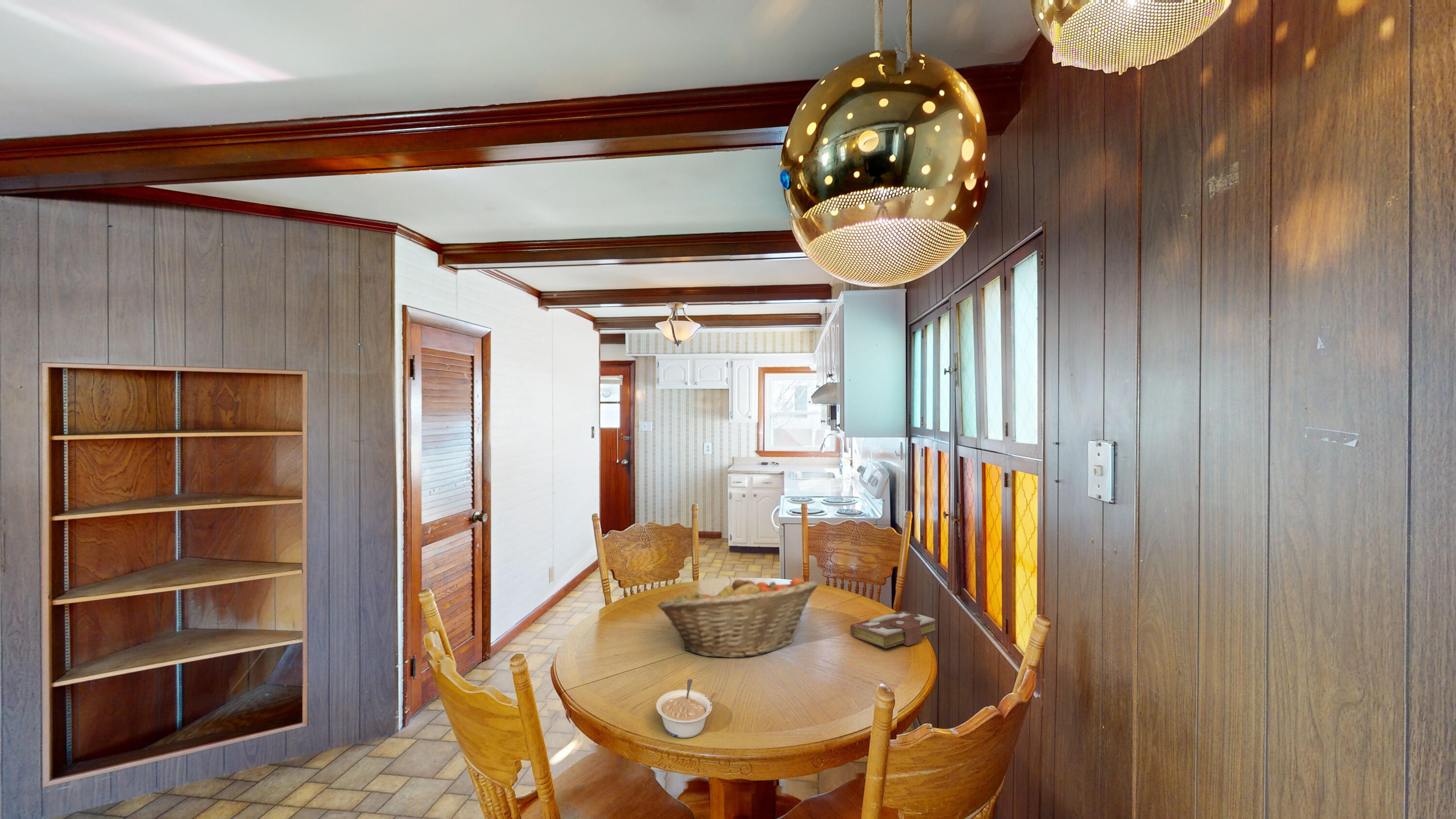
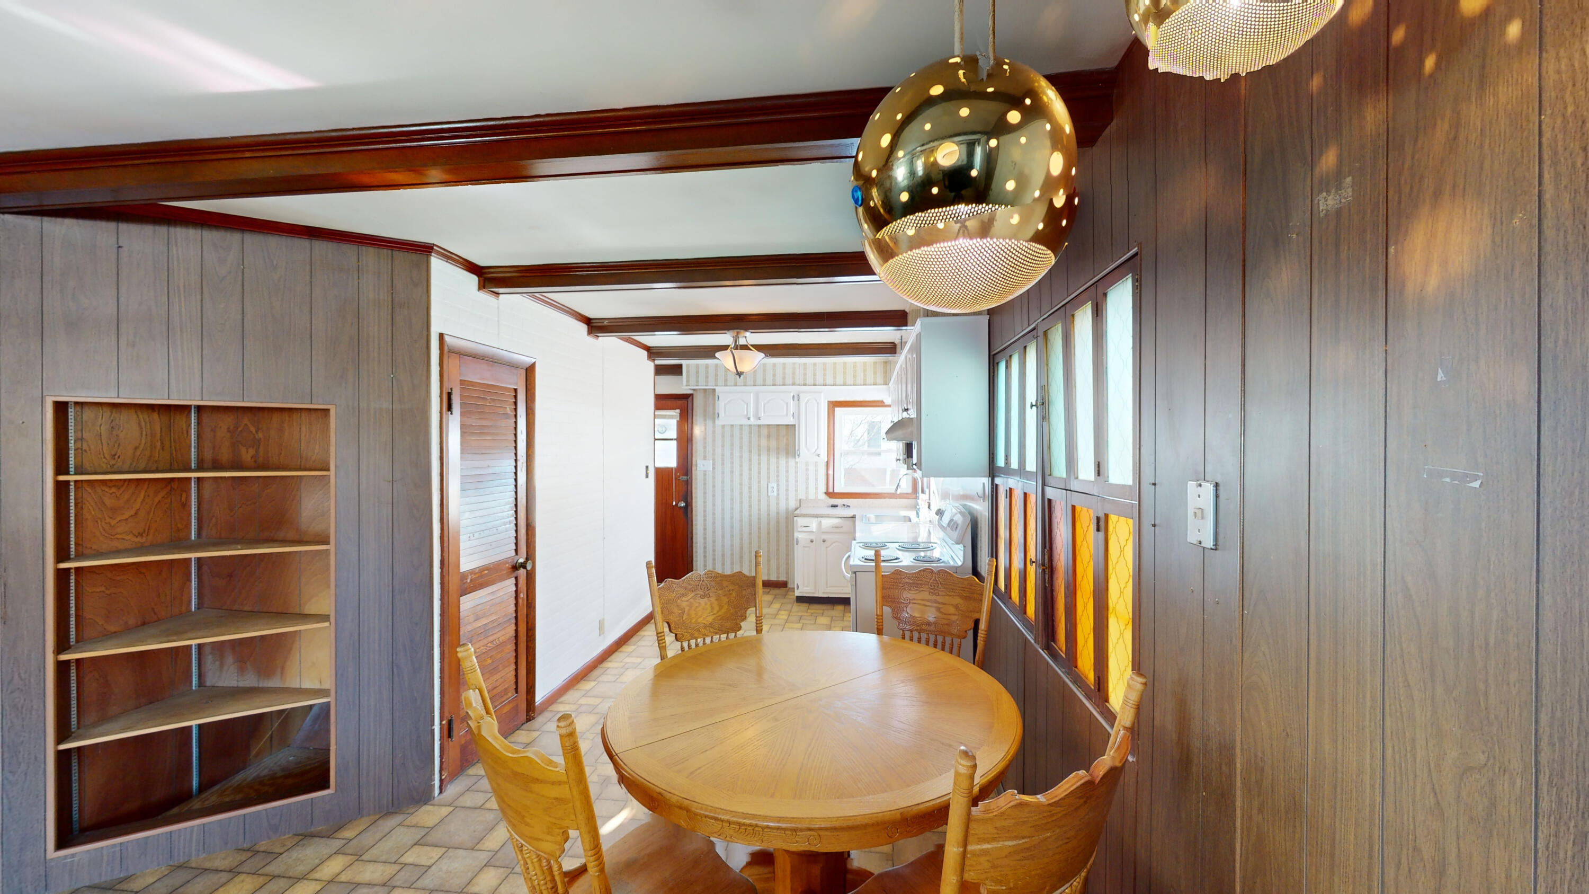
- legume (683, 712)
- fruit basket (739, 607)
- book (895, 627)
